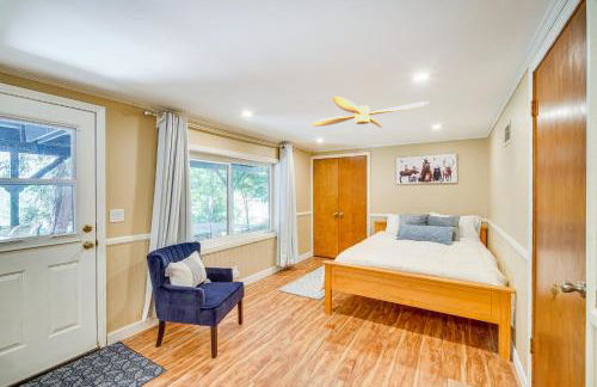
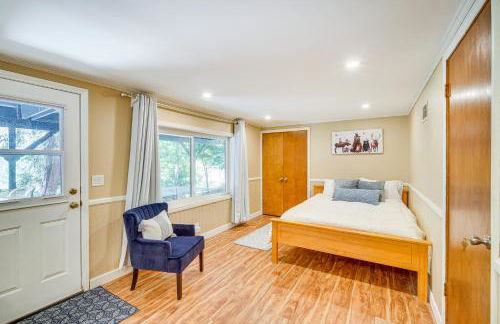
- ceiling fan (362, 115)
